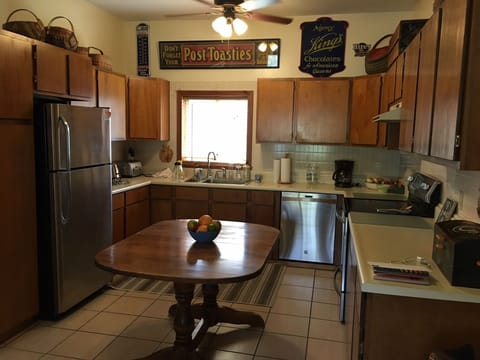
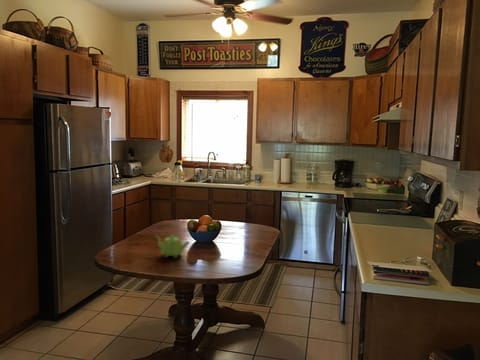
+ teapot (172, 245)
